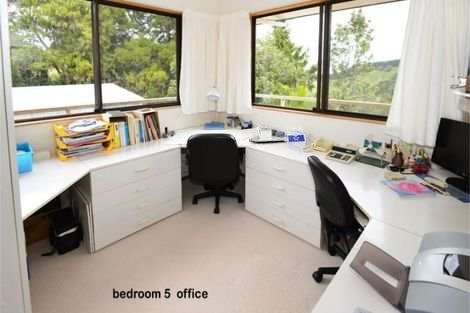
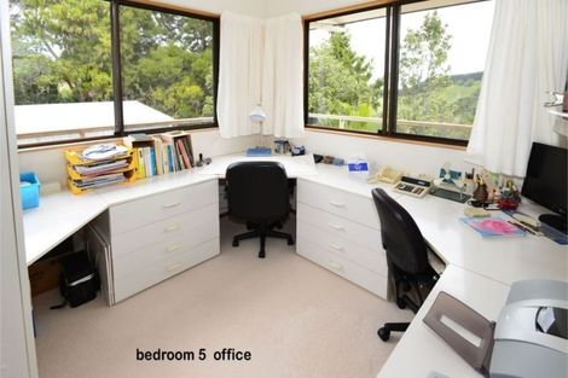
- desk organizer (264, 131)
